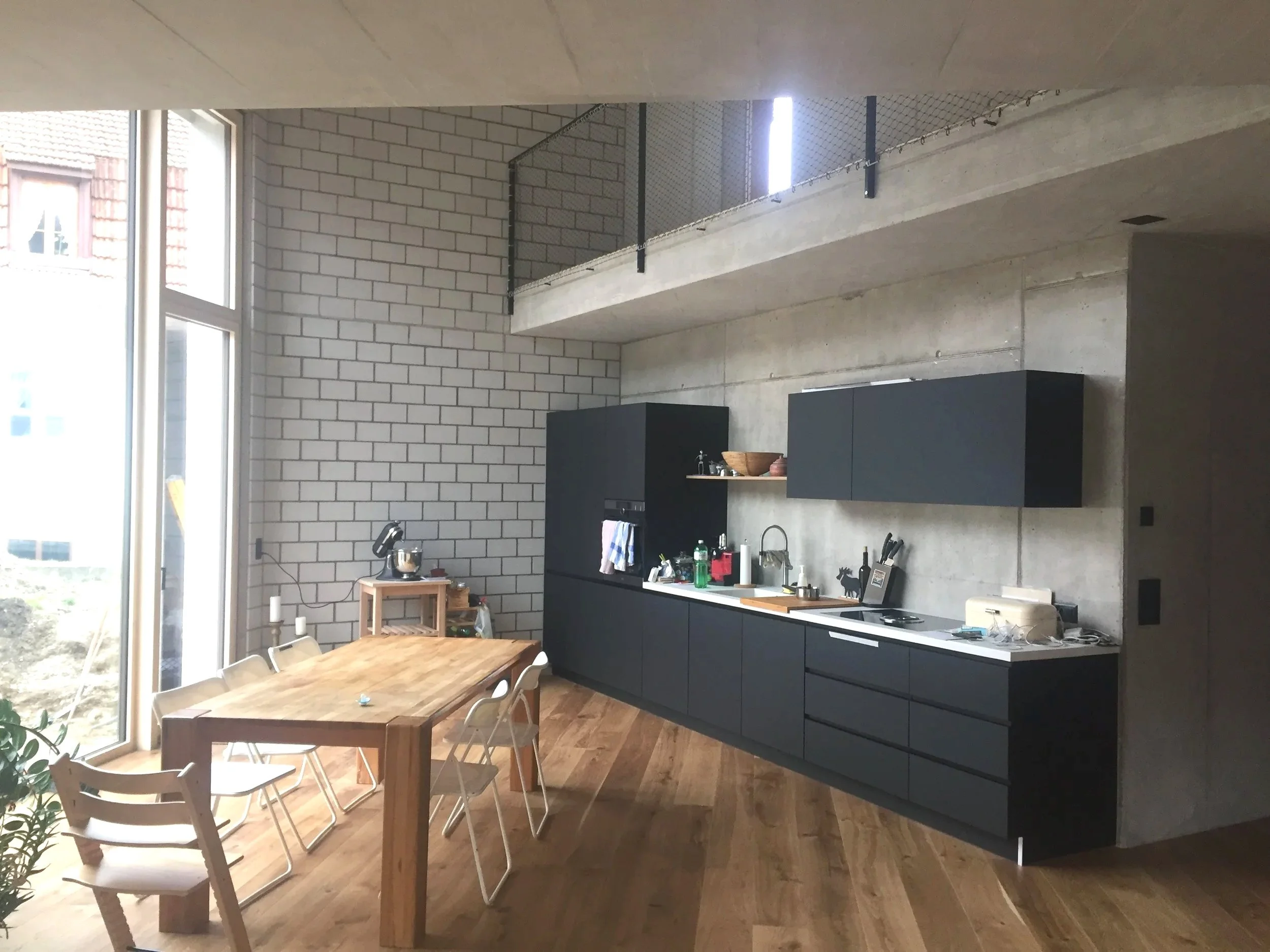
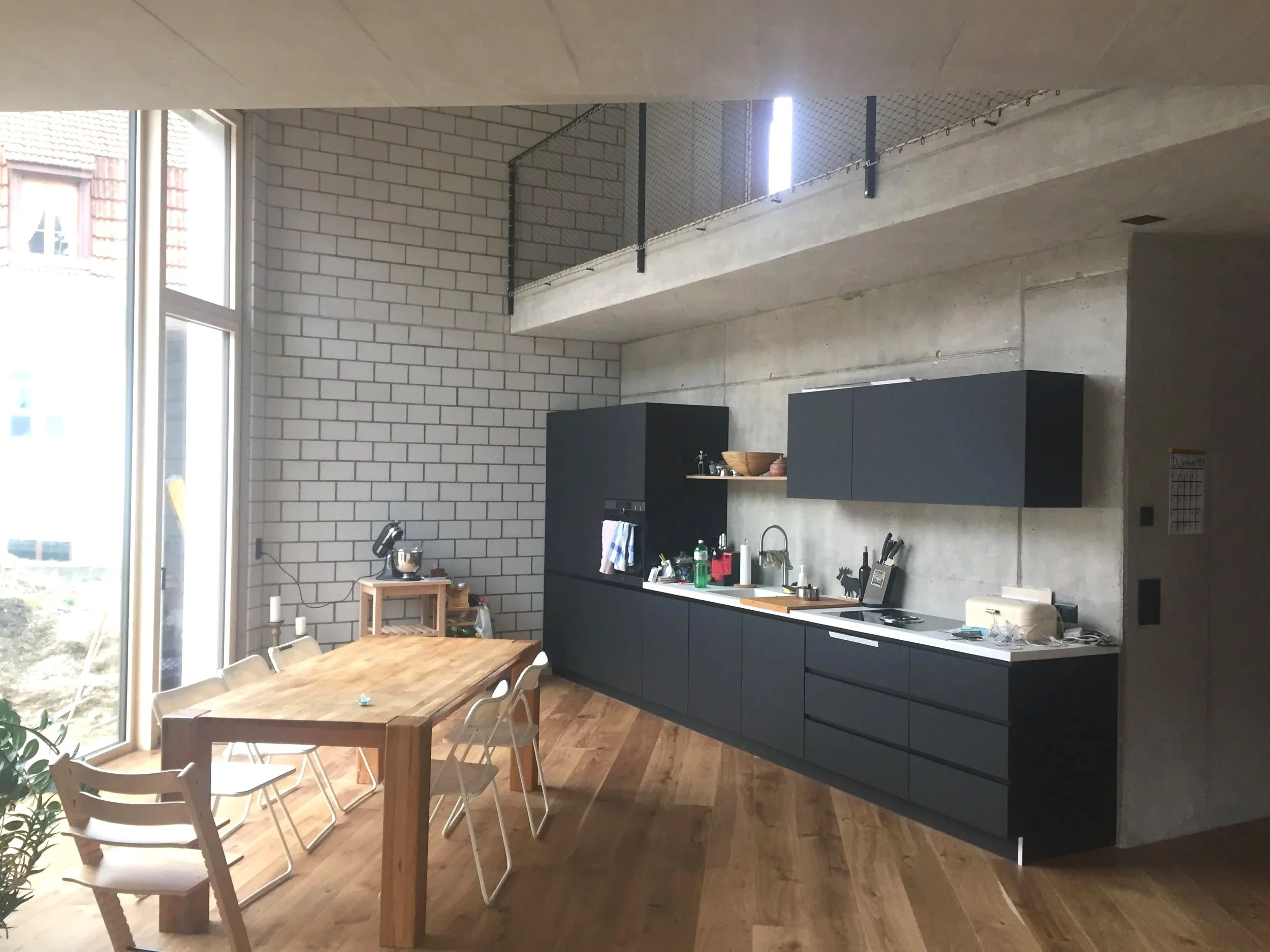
+ calendar (1187, 481)
